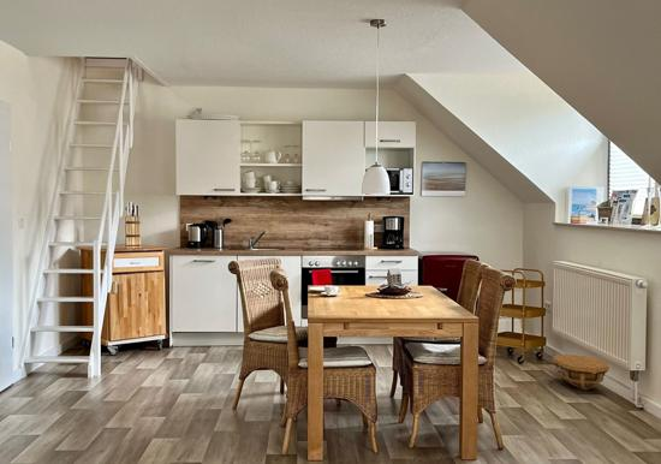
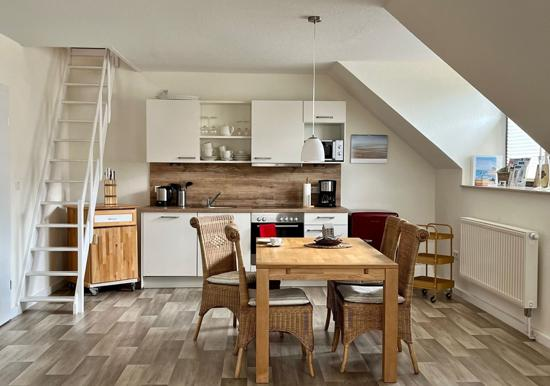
- basket (579, 373)
